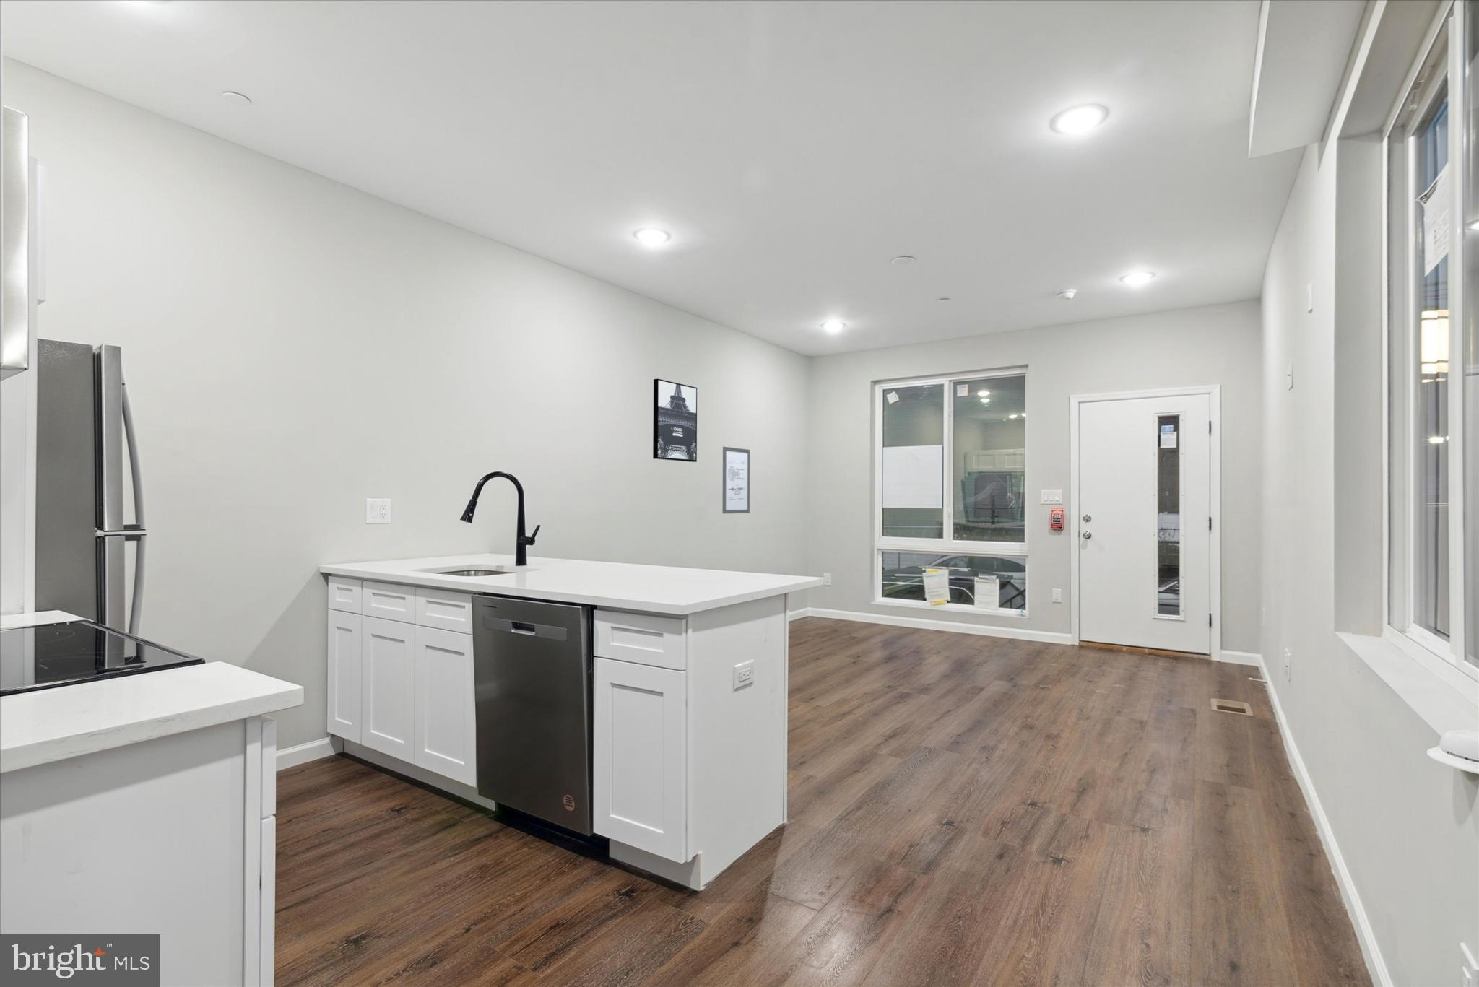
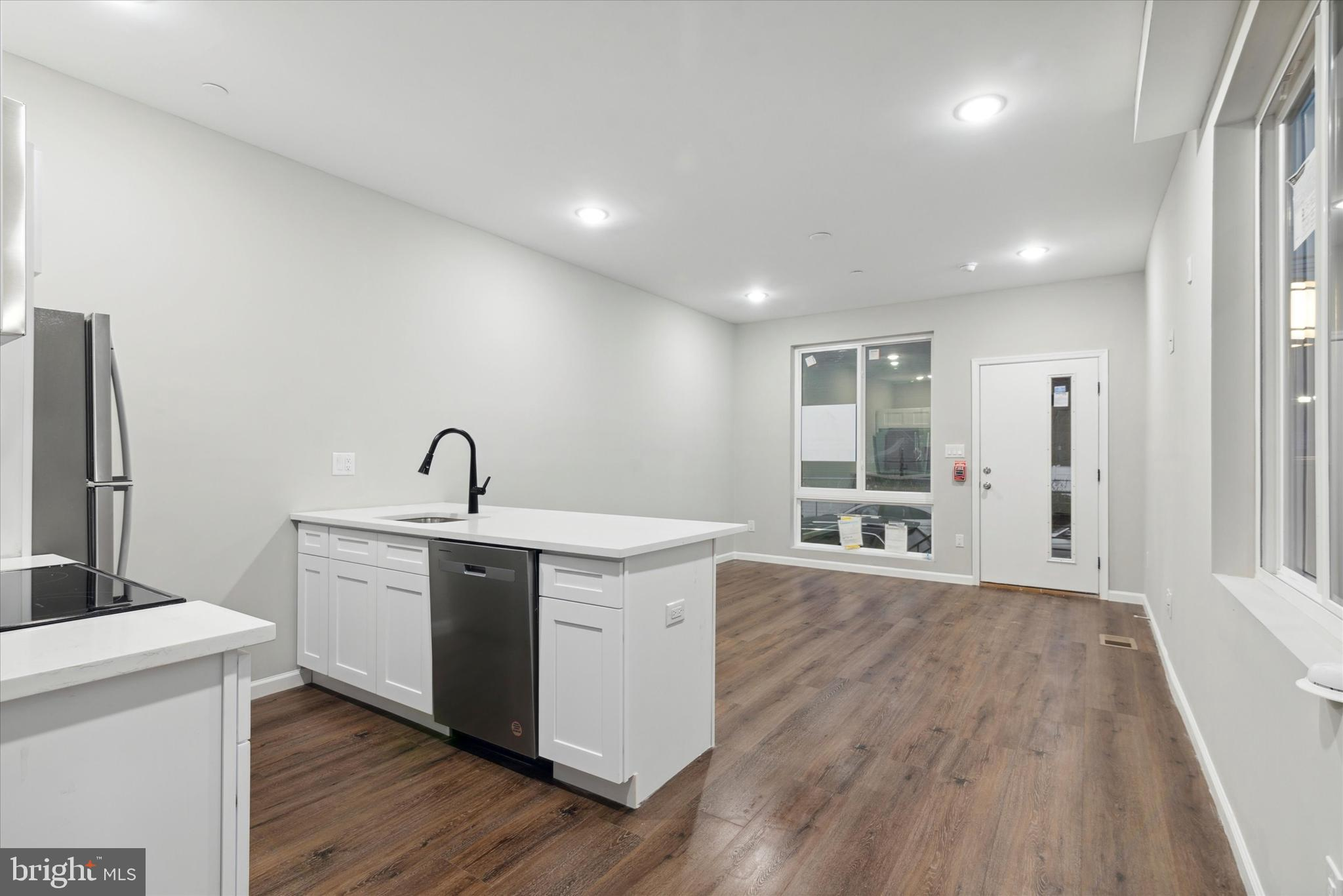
- wall art (675, 422)
- wall art (736, 480)
